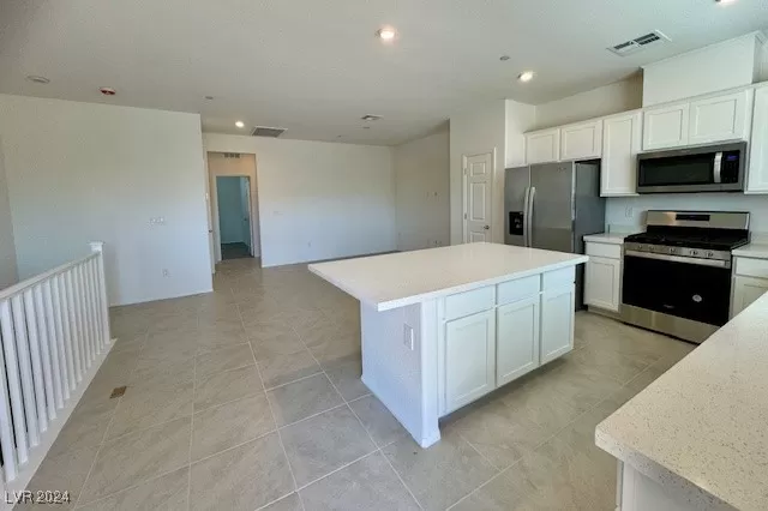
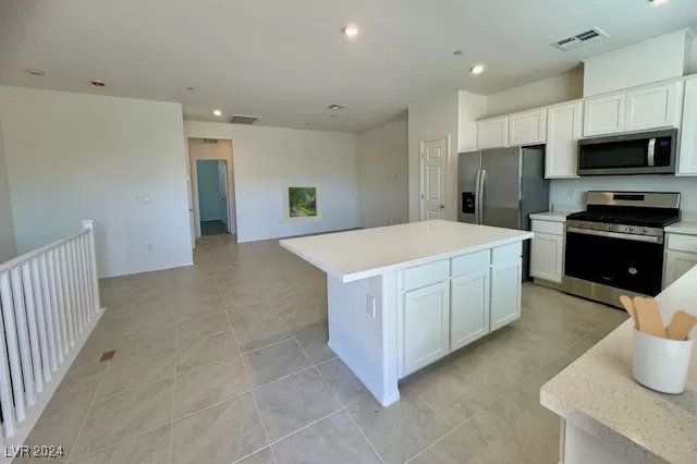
+ utensil holder (651, 339)
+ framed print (303, 202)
